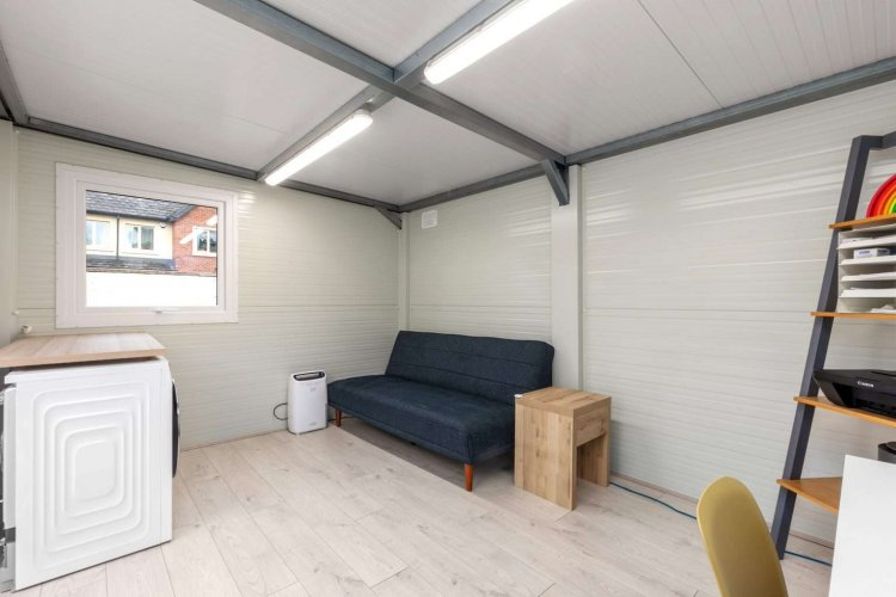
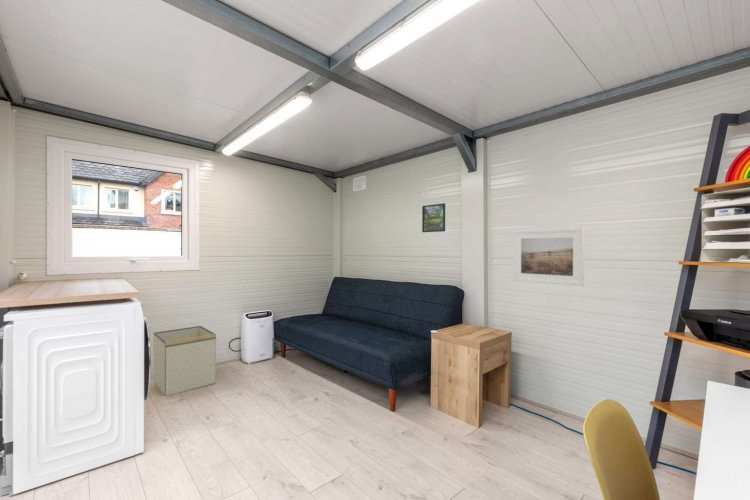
+ storage bin (184, 357)
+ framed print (433, 218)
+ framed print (545, 256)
